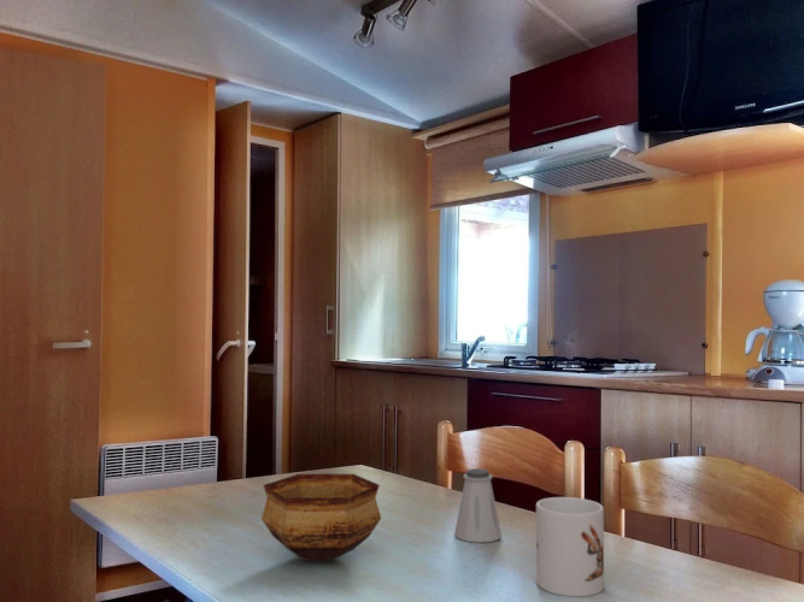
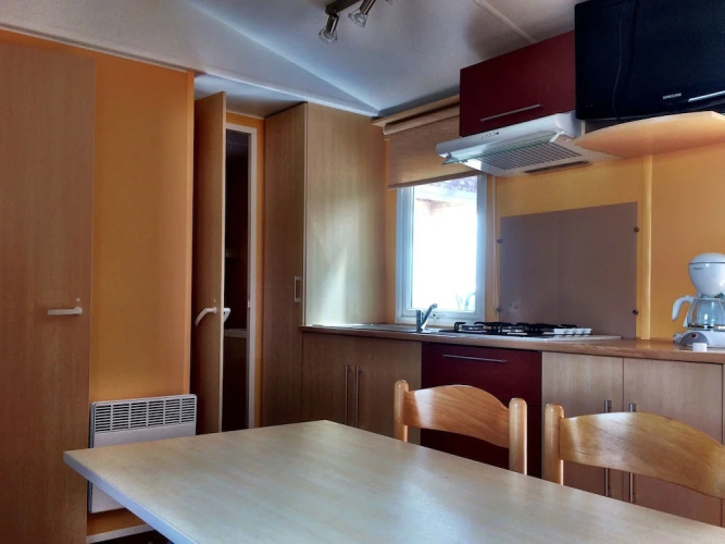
- saltshaker (477, 502)
- bowl (321, 520)
- mug (575, 541)
